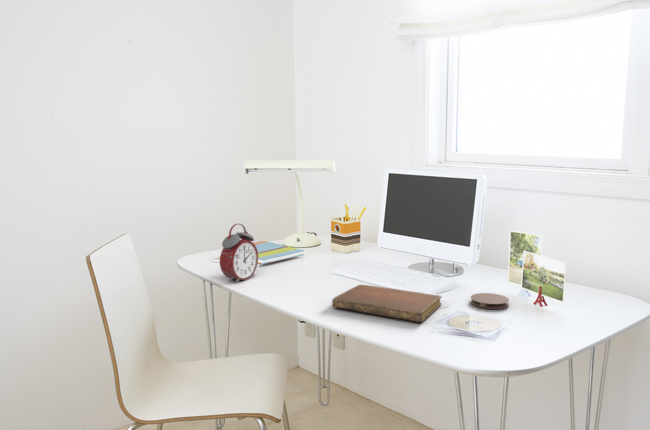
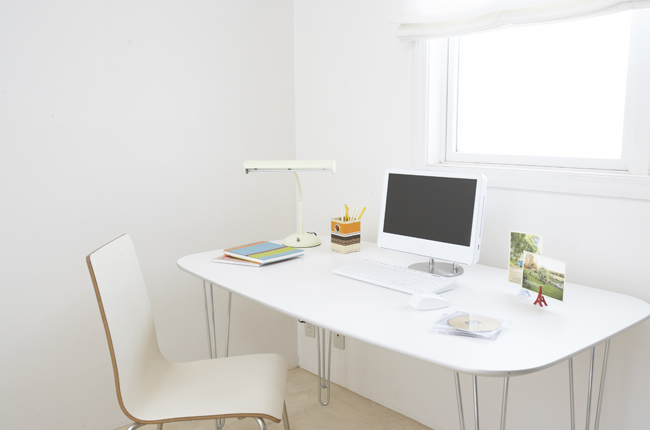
- notebook (387, 301)
- alarm clock (238, 251)
- coaster (489, 300)
